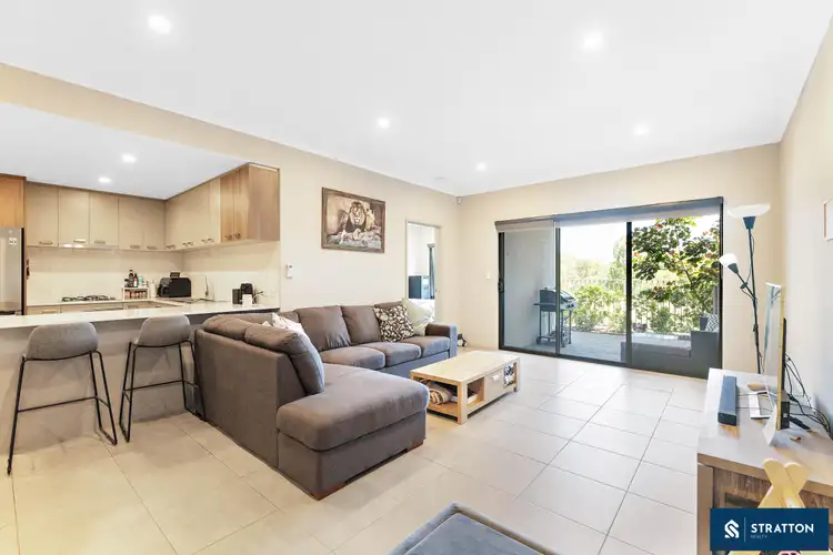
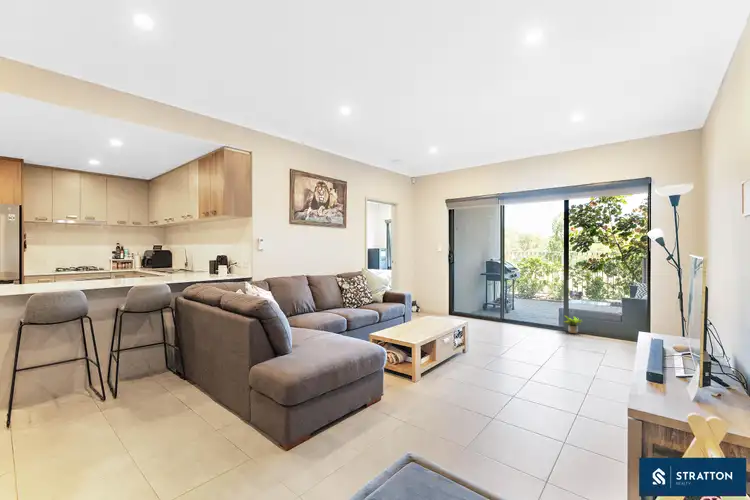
+ potted plant (573, 324)
